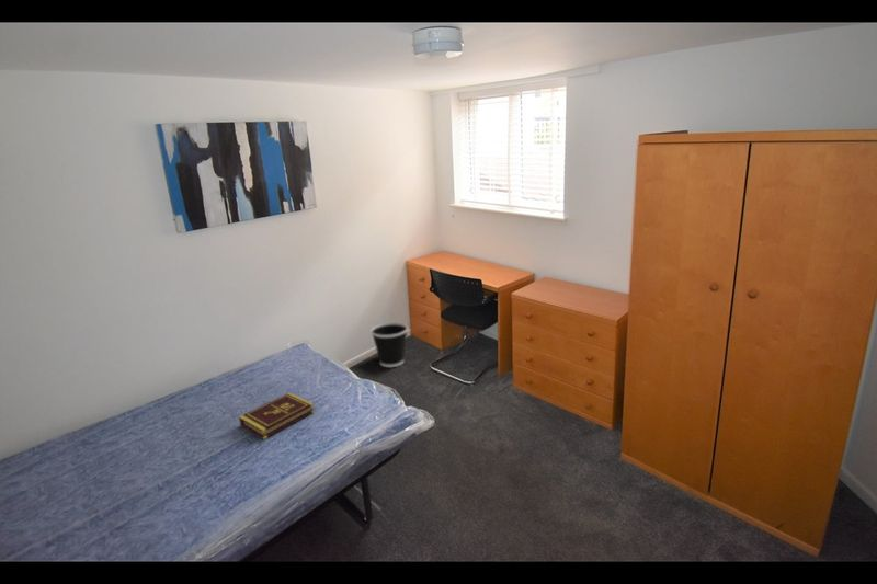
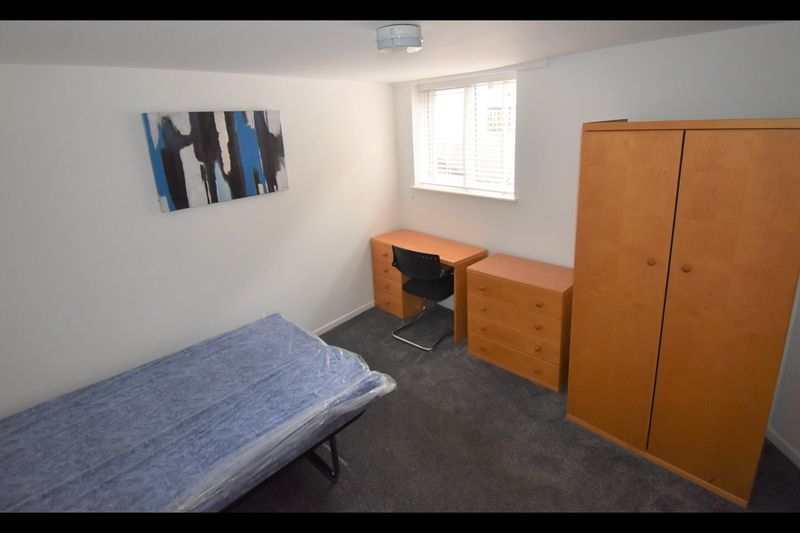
- wastebasket (390, 345)
- book (277, 414)
